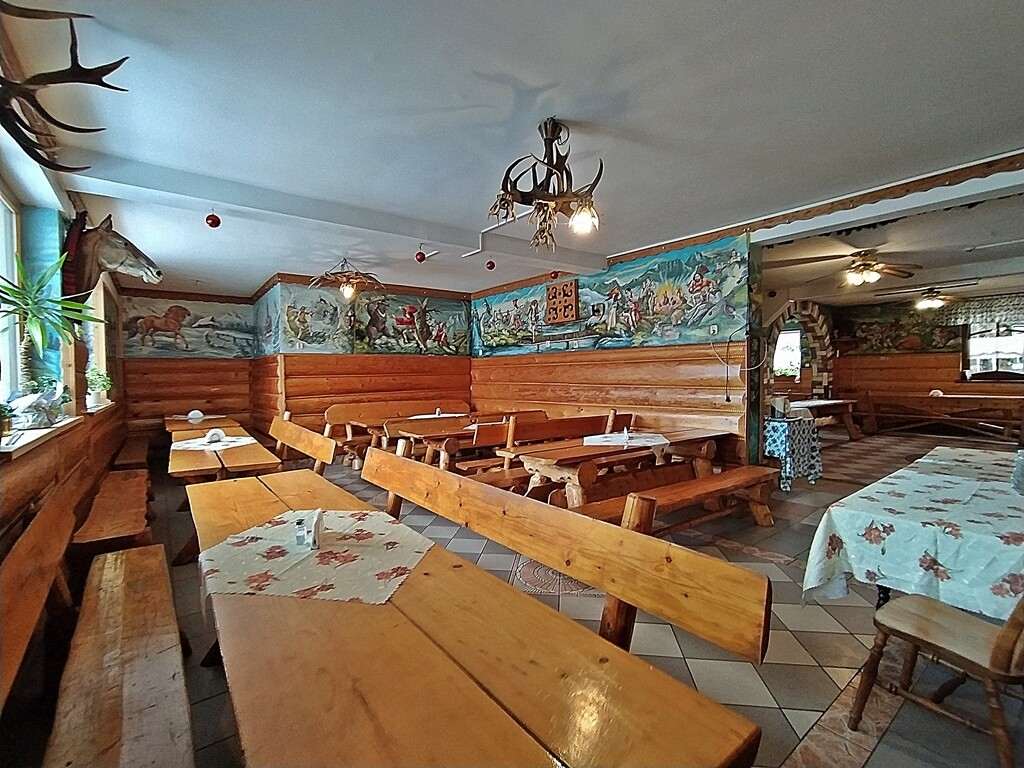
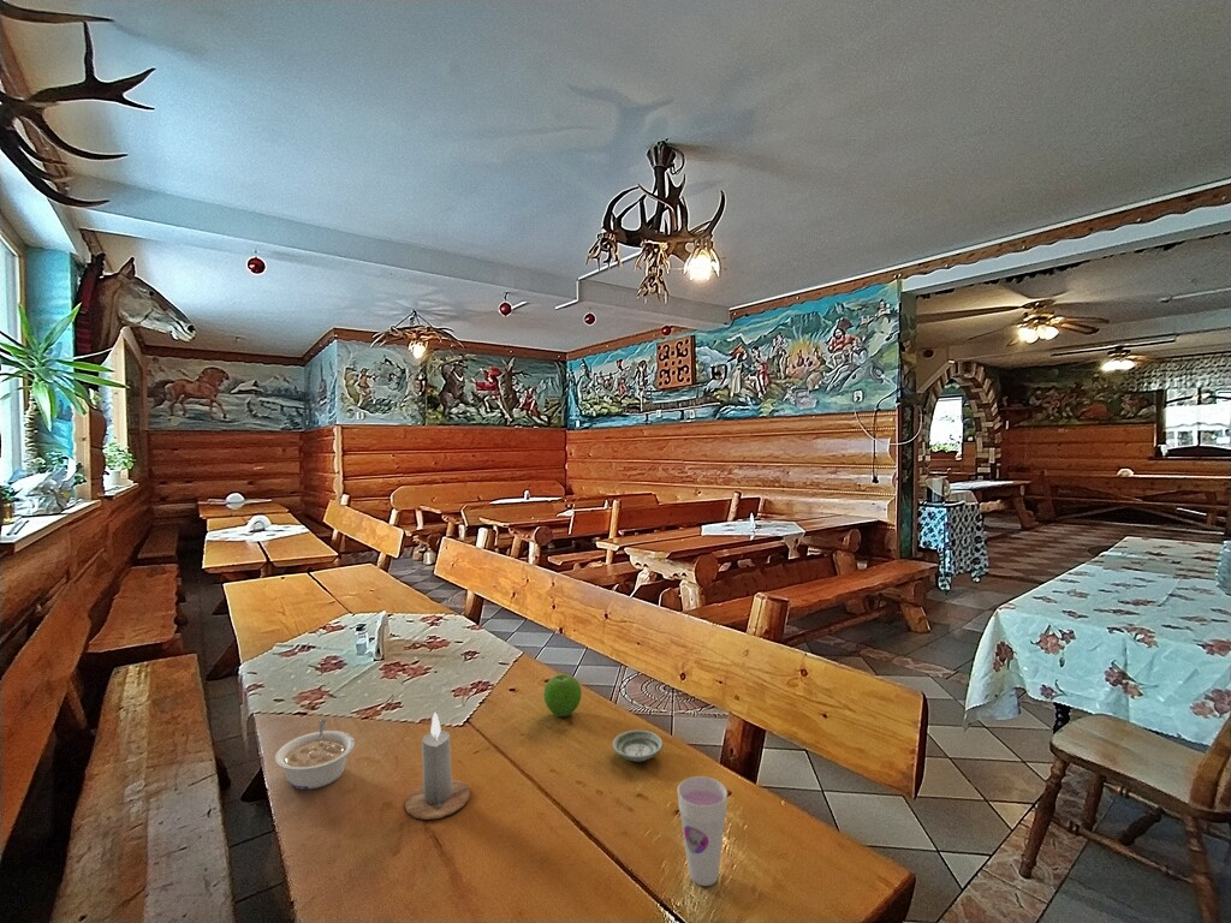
+ cup (702, 833)
+ saucer (637, 748)
+ legume (314, 757)
+ fruit (563, 695)
+ candle (436, 755)
